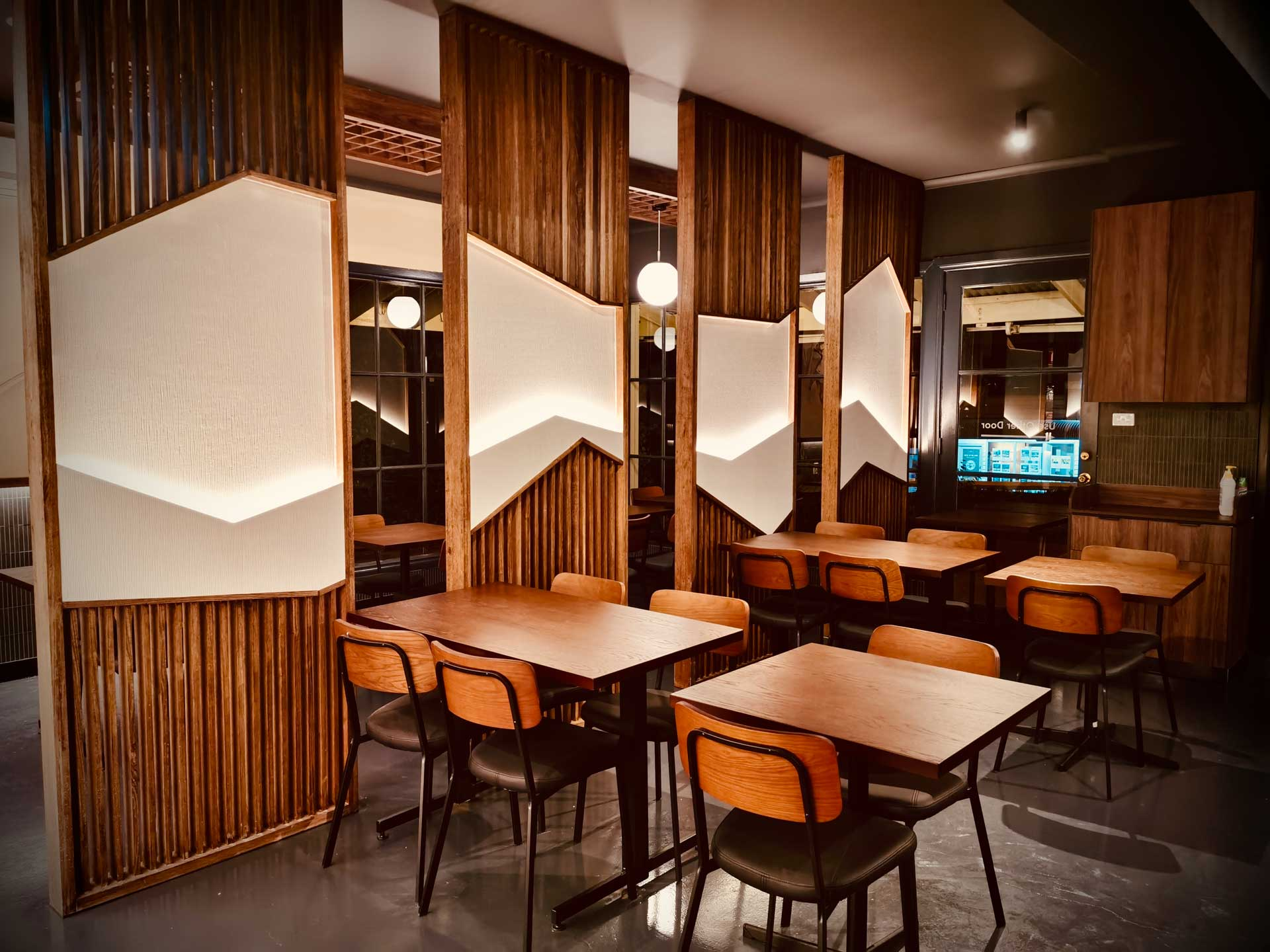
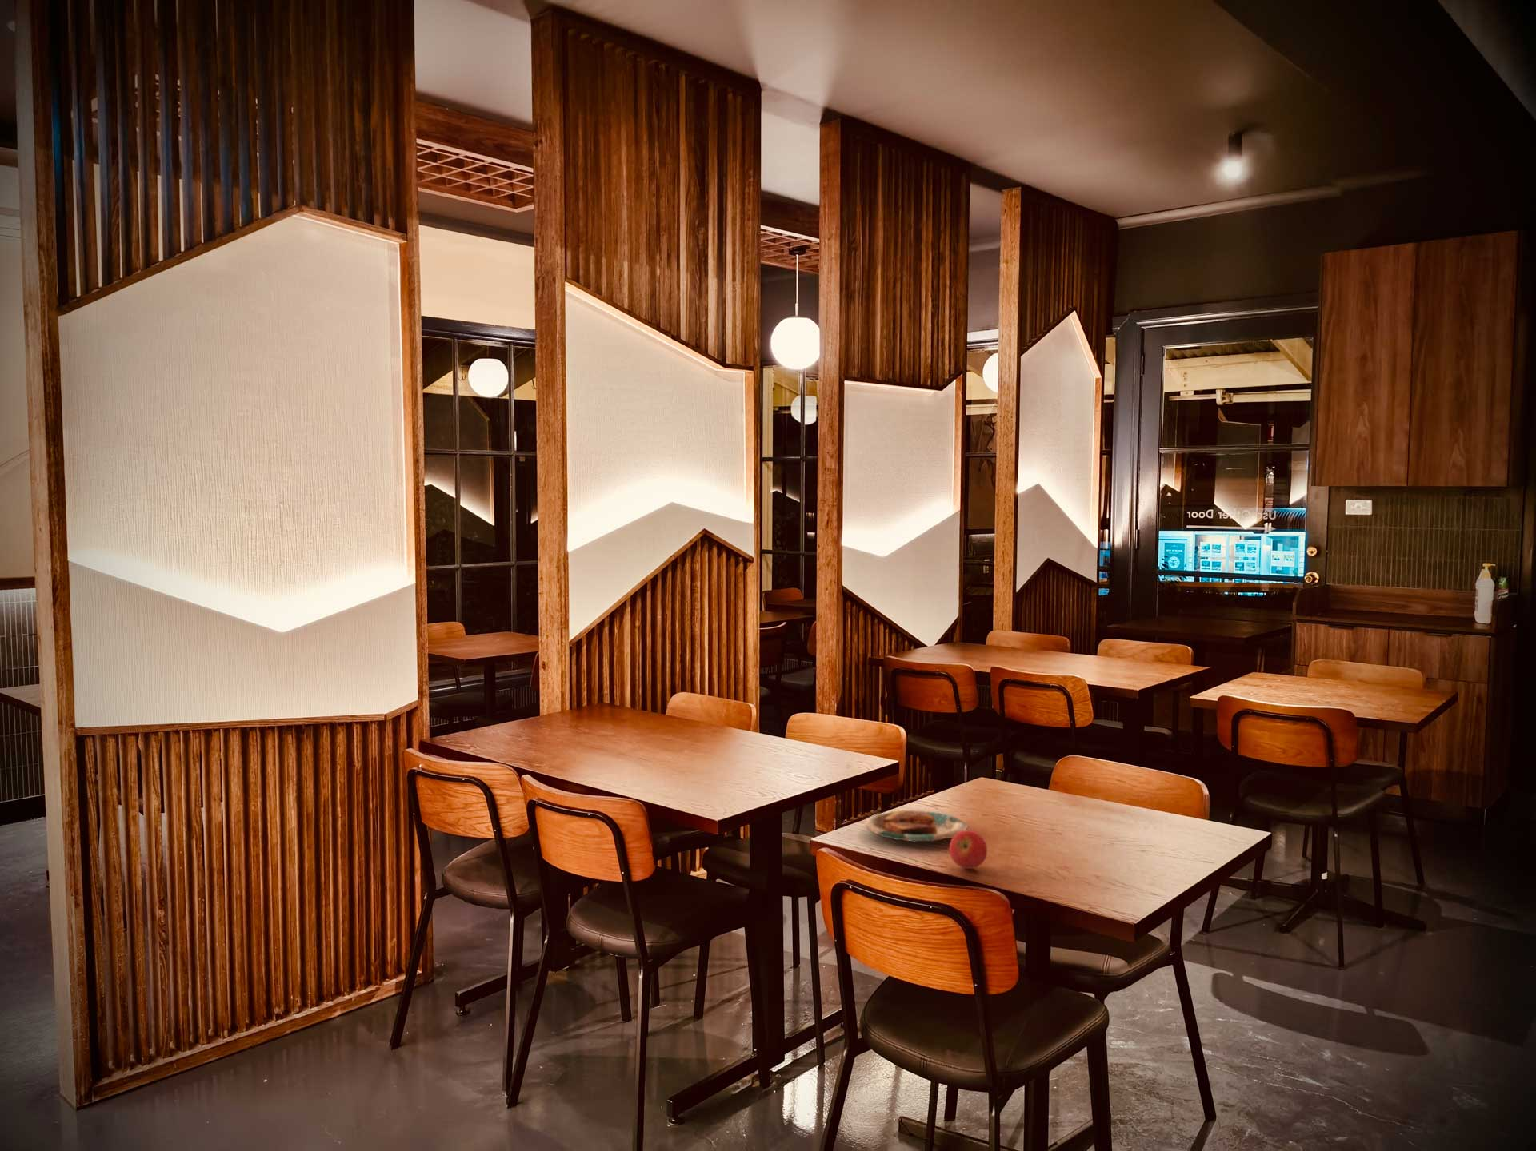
+ fruit (968, 849)
+ plate (916, 826)
